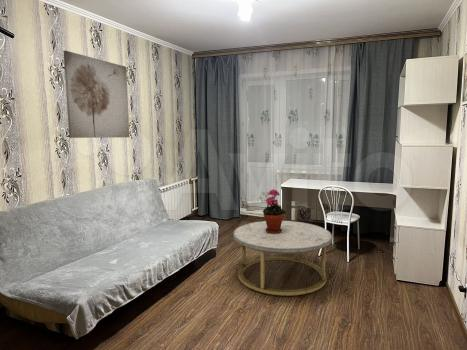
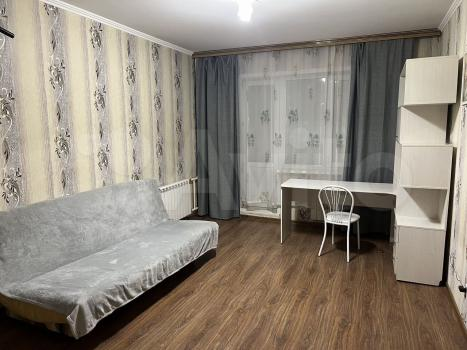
- potted plant (273, 210)
- wall art (100, 99)
- coffee table (281, 253)
